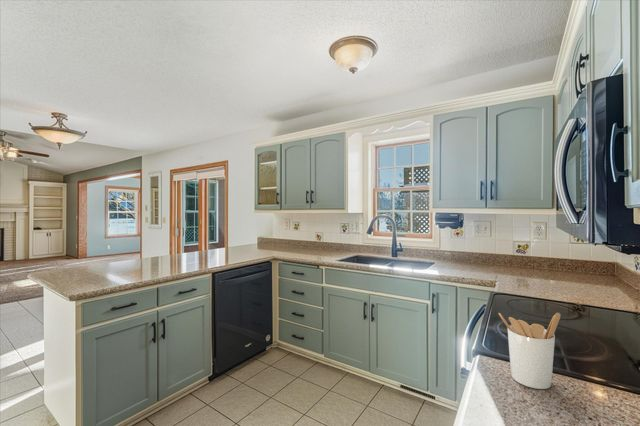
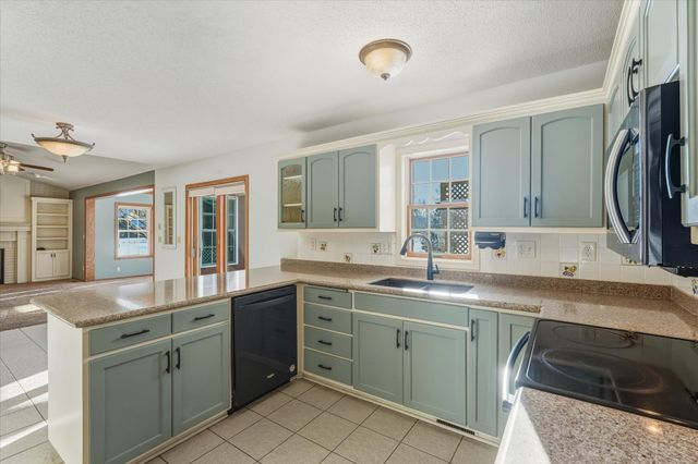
- utensil holder (529, 347)
